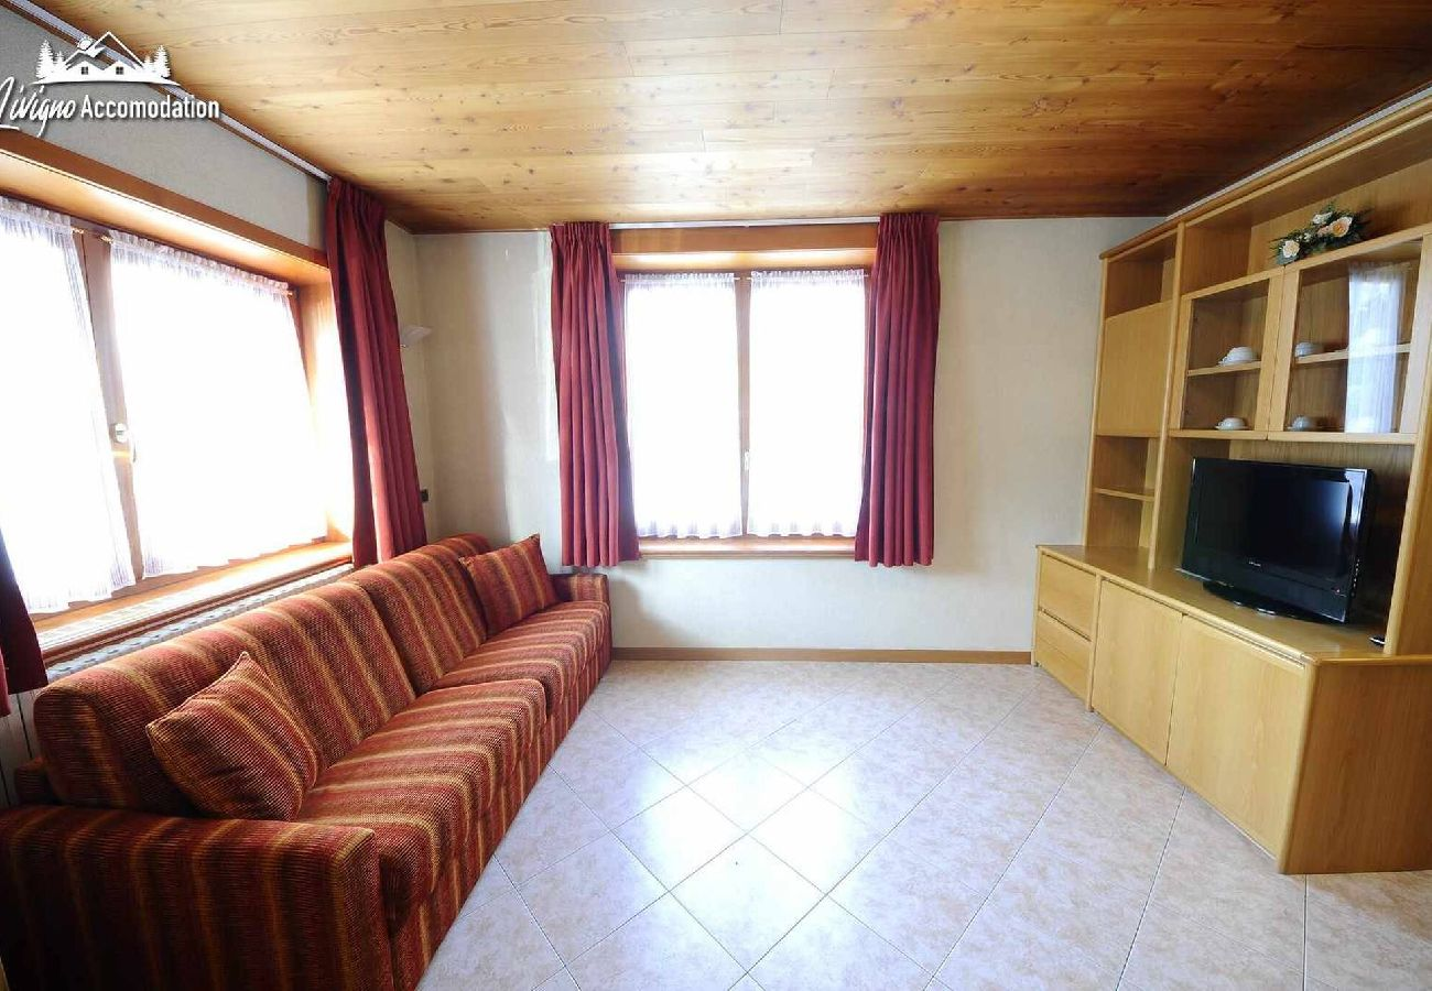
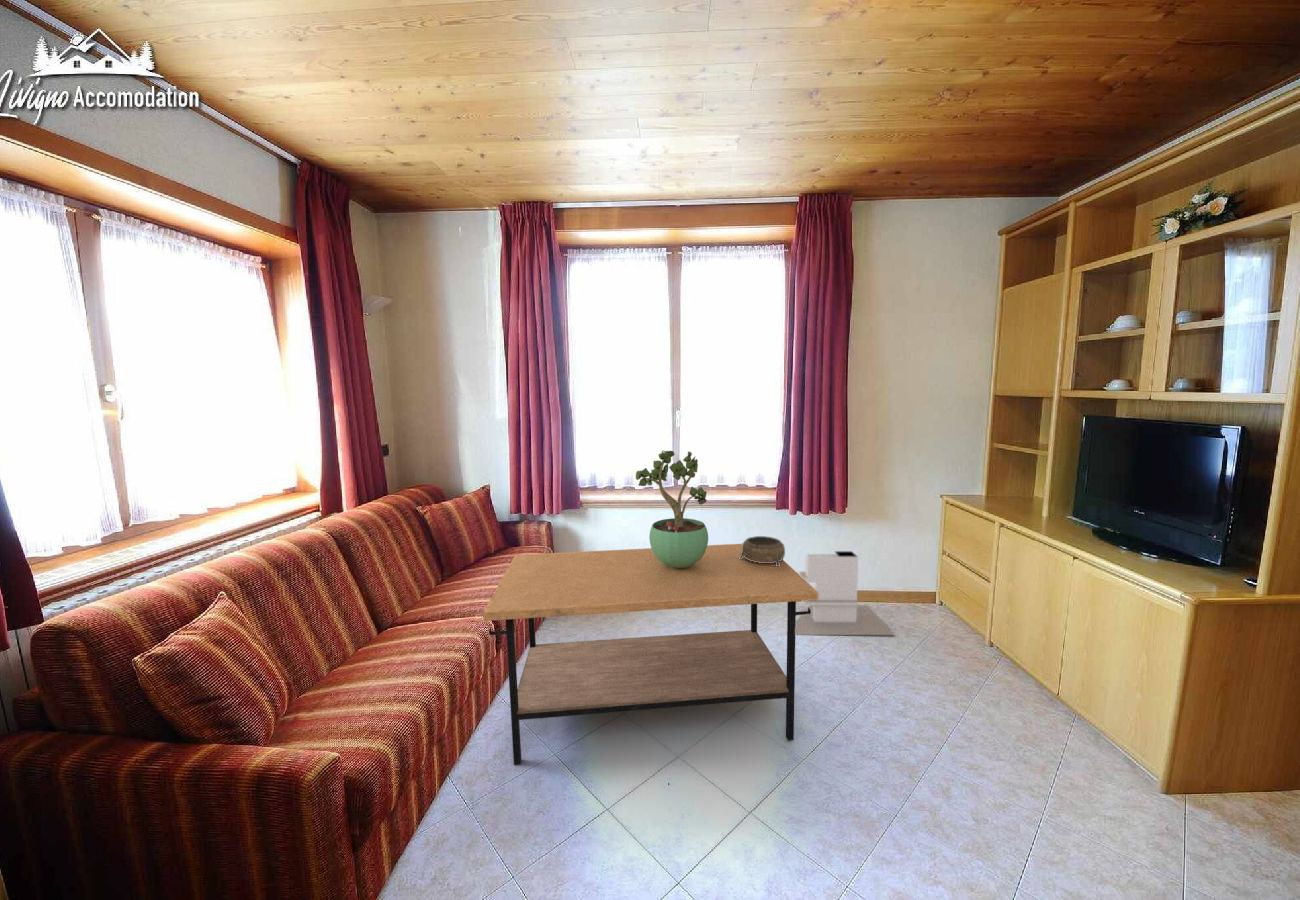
+ decorative bowl (764, 549)
+ coffee table (650, 642)
+ potted plant (675, 509)
+ fireplace (830, 587)
